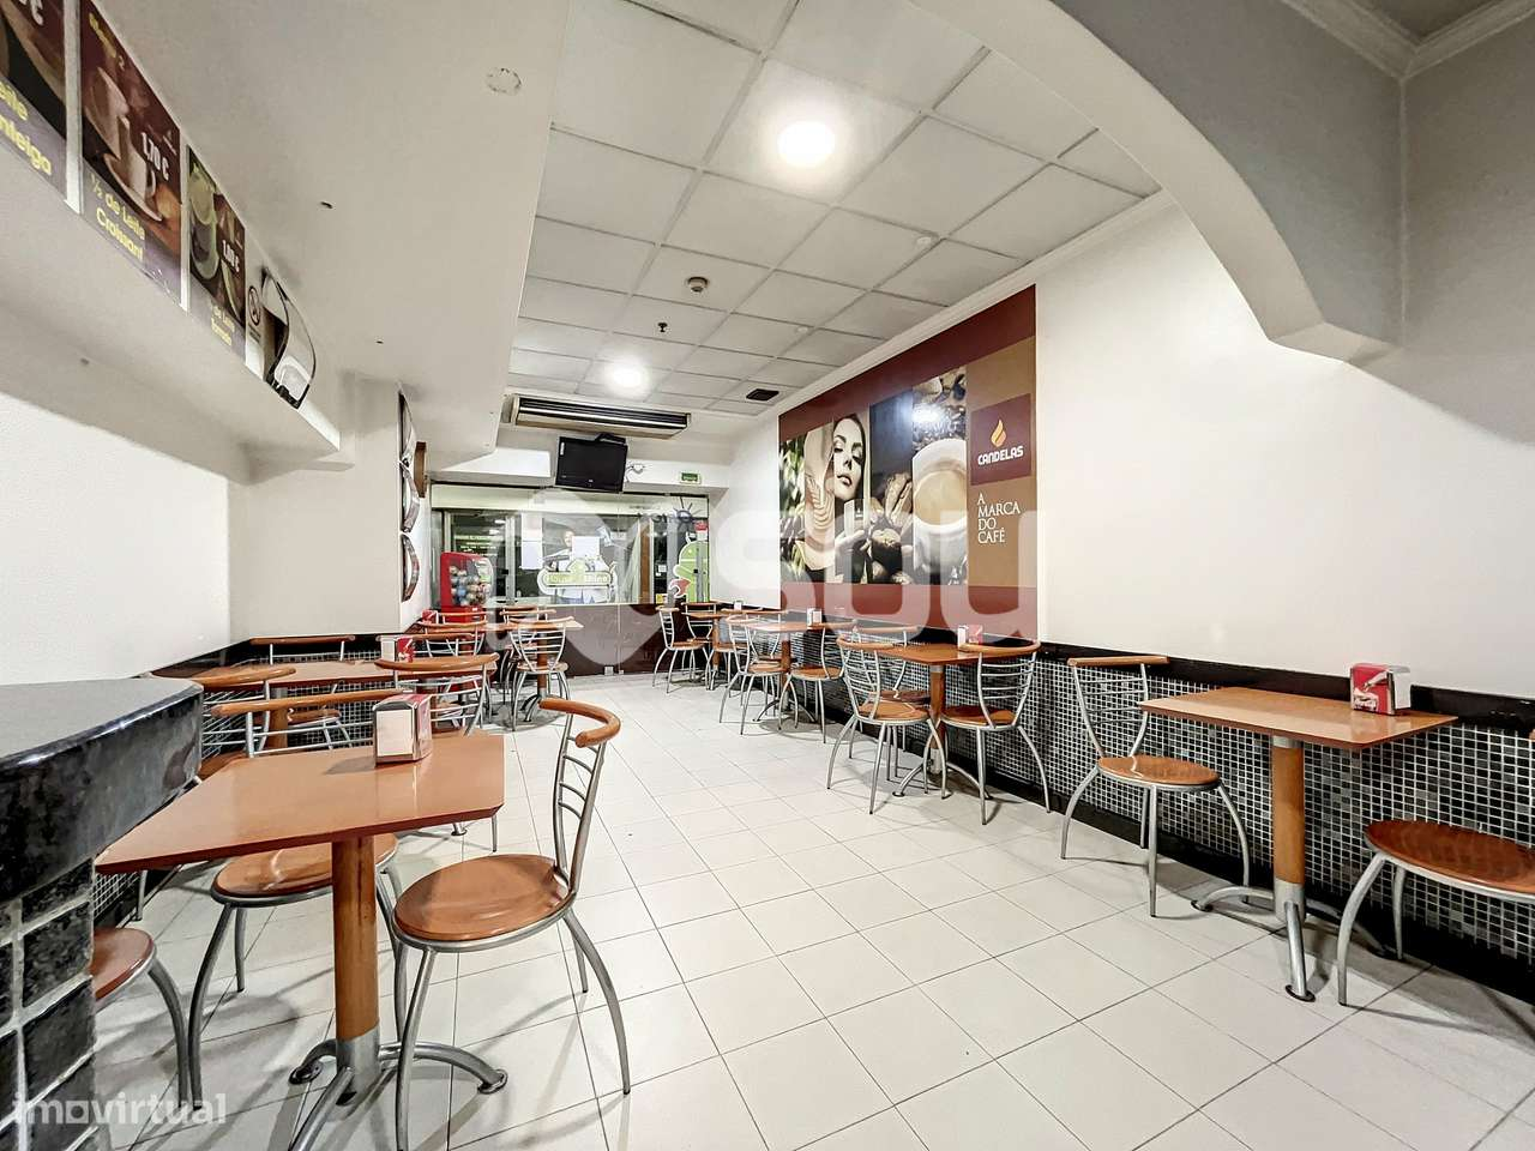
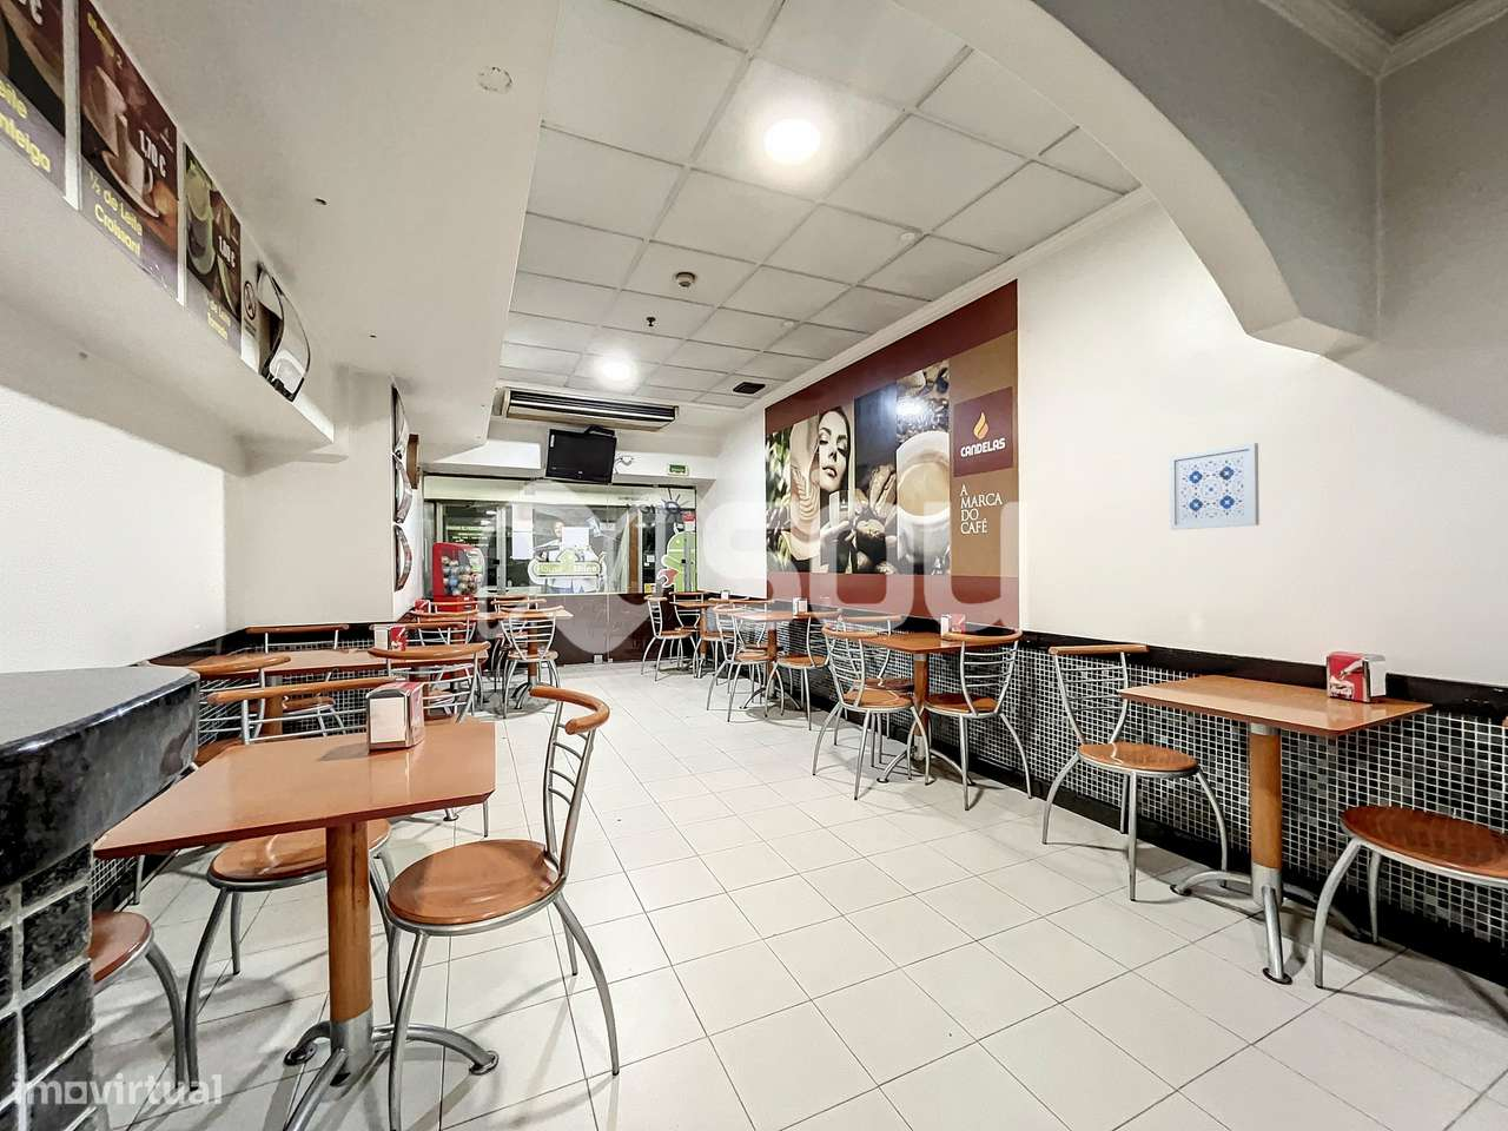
+ wall art (1211, 489)
